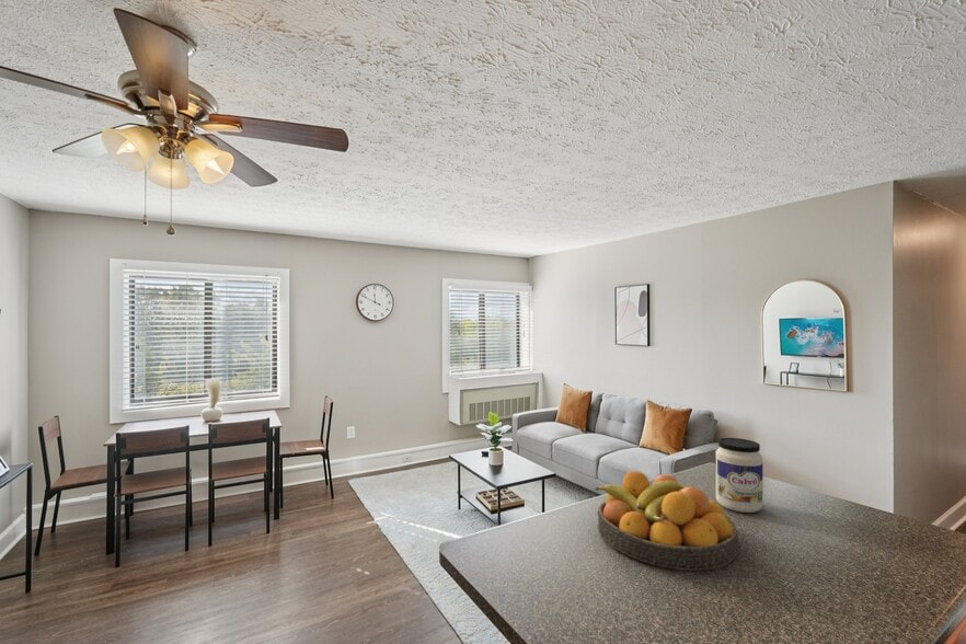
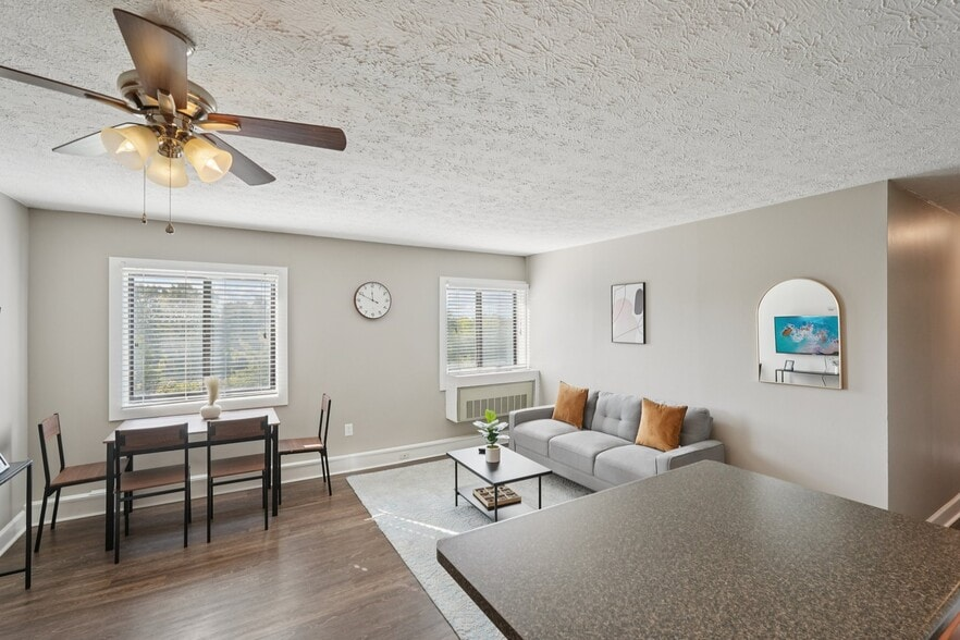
- fruit bowl (664, 507)
- jar (738, 474)
